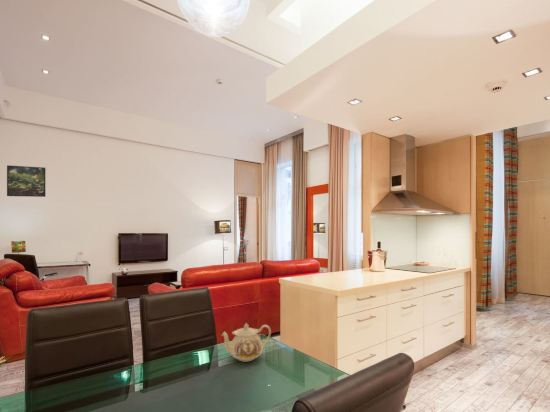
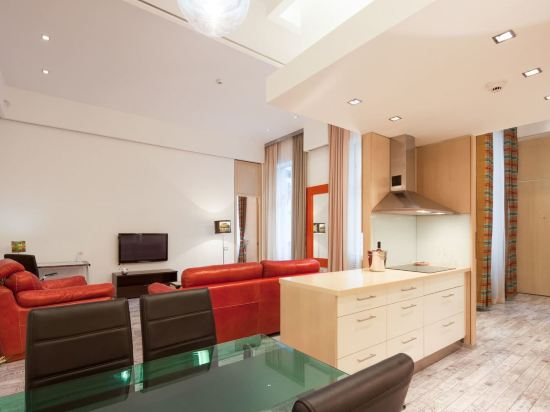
- teapot (246, 340)
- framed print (26, 181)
